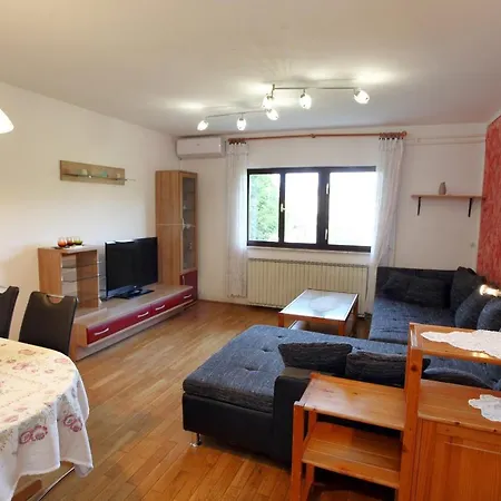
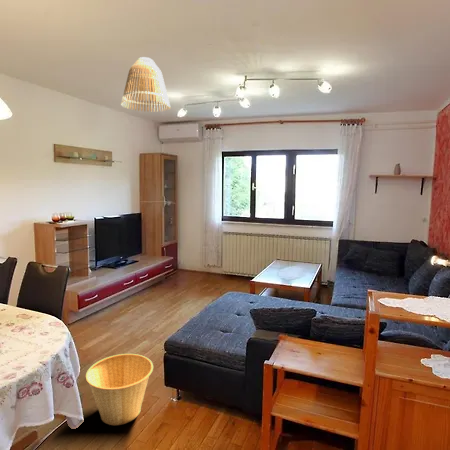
+ basket (120, 391)
+ lamp shade (145, 83)
